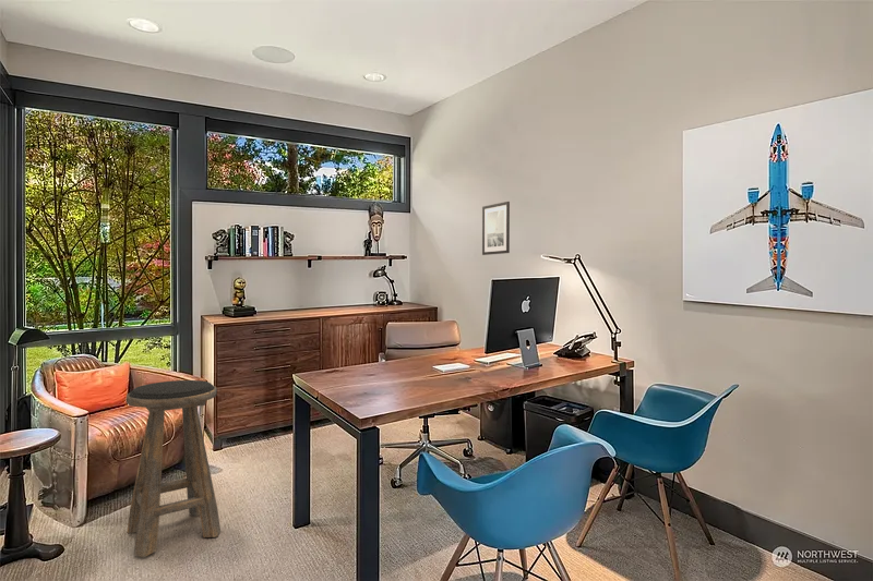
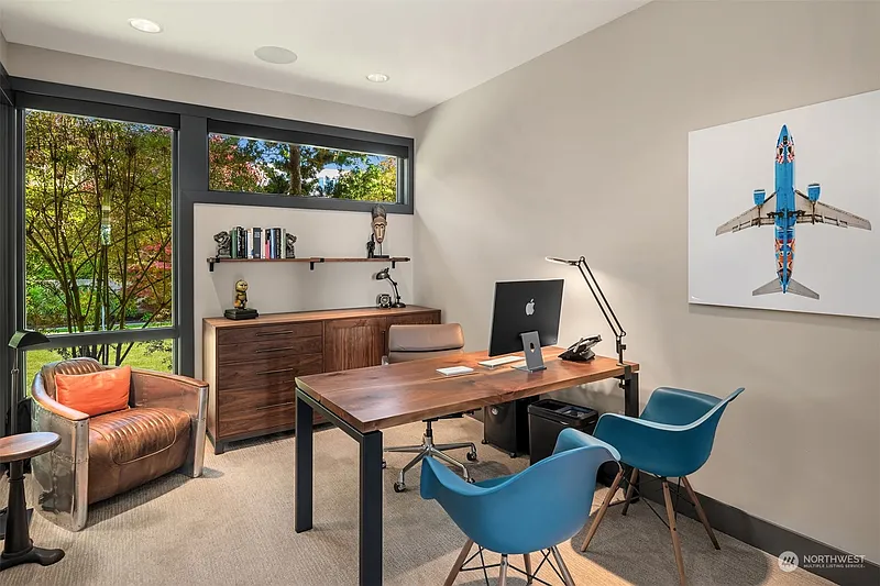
- wall art (495, 229)
- stool (162, 459)
